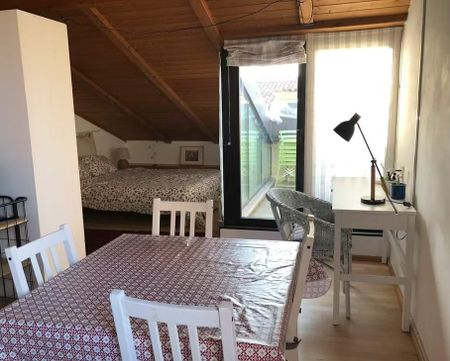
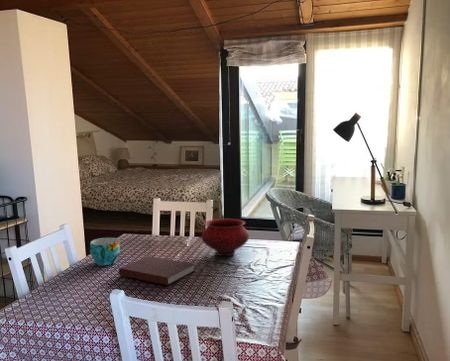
+ bowl (225, 238)
+ cup (103, 251)
+ notebook (157, 269)
